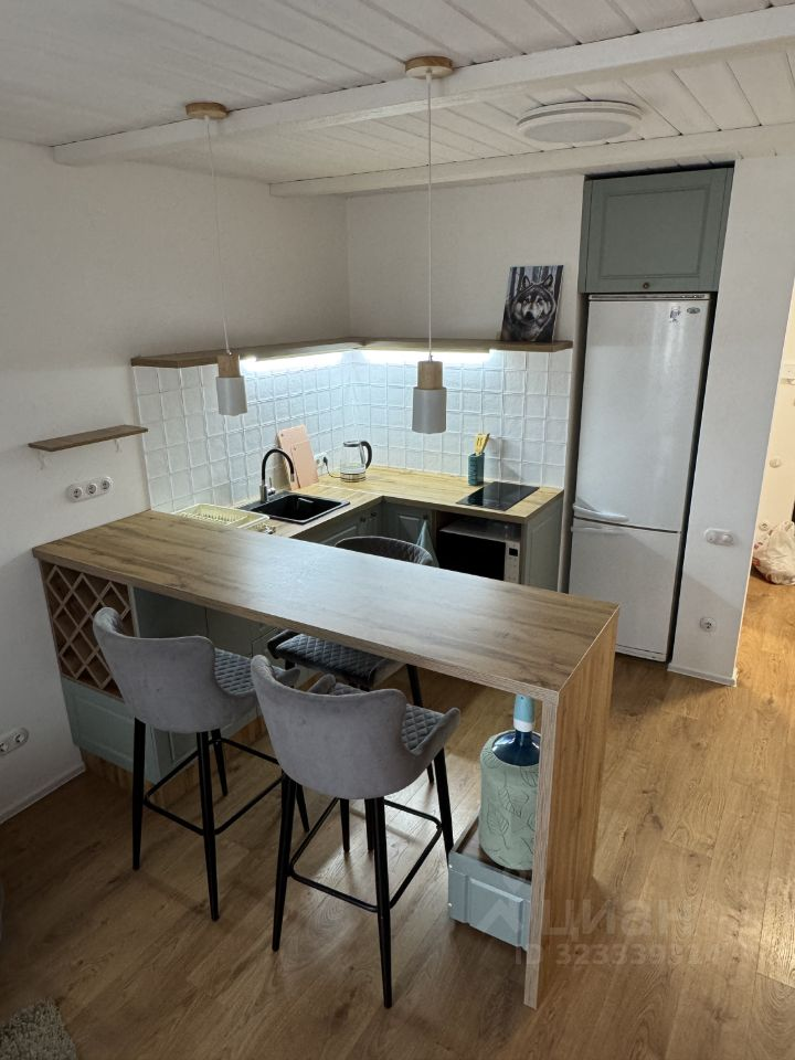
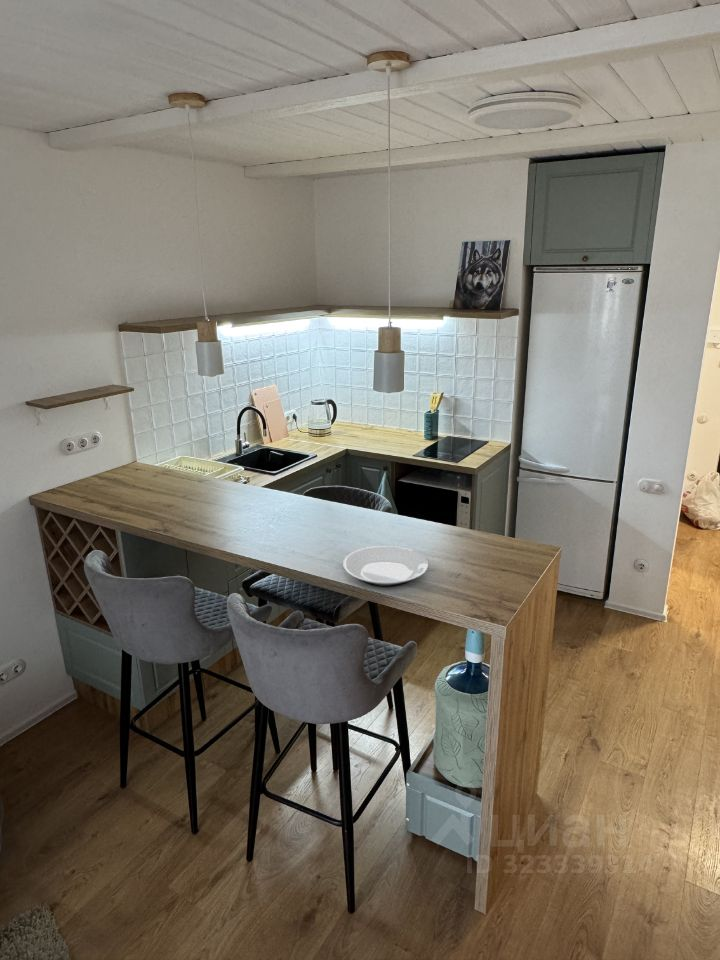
+ plate (385, 568)
